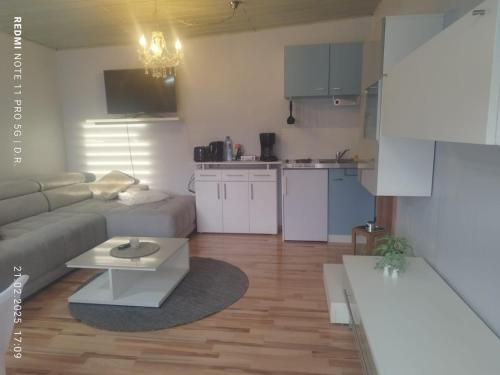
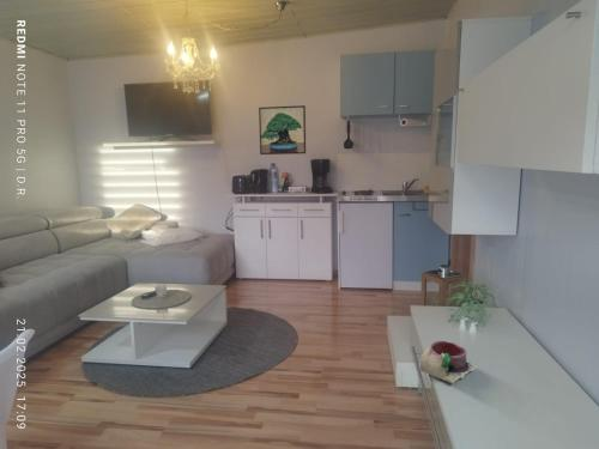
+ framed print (282, 131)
+ cup and saucer (446, 356)
